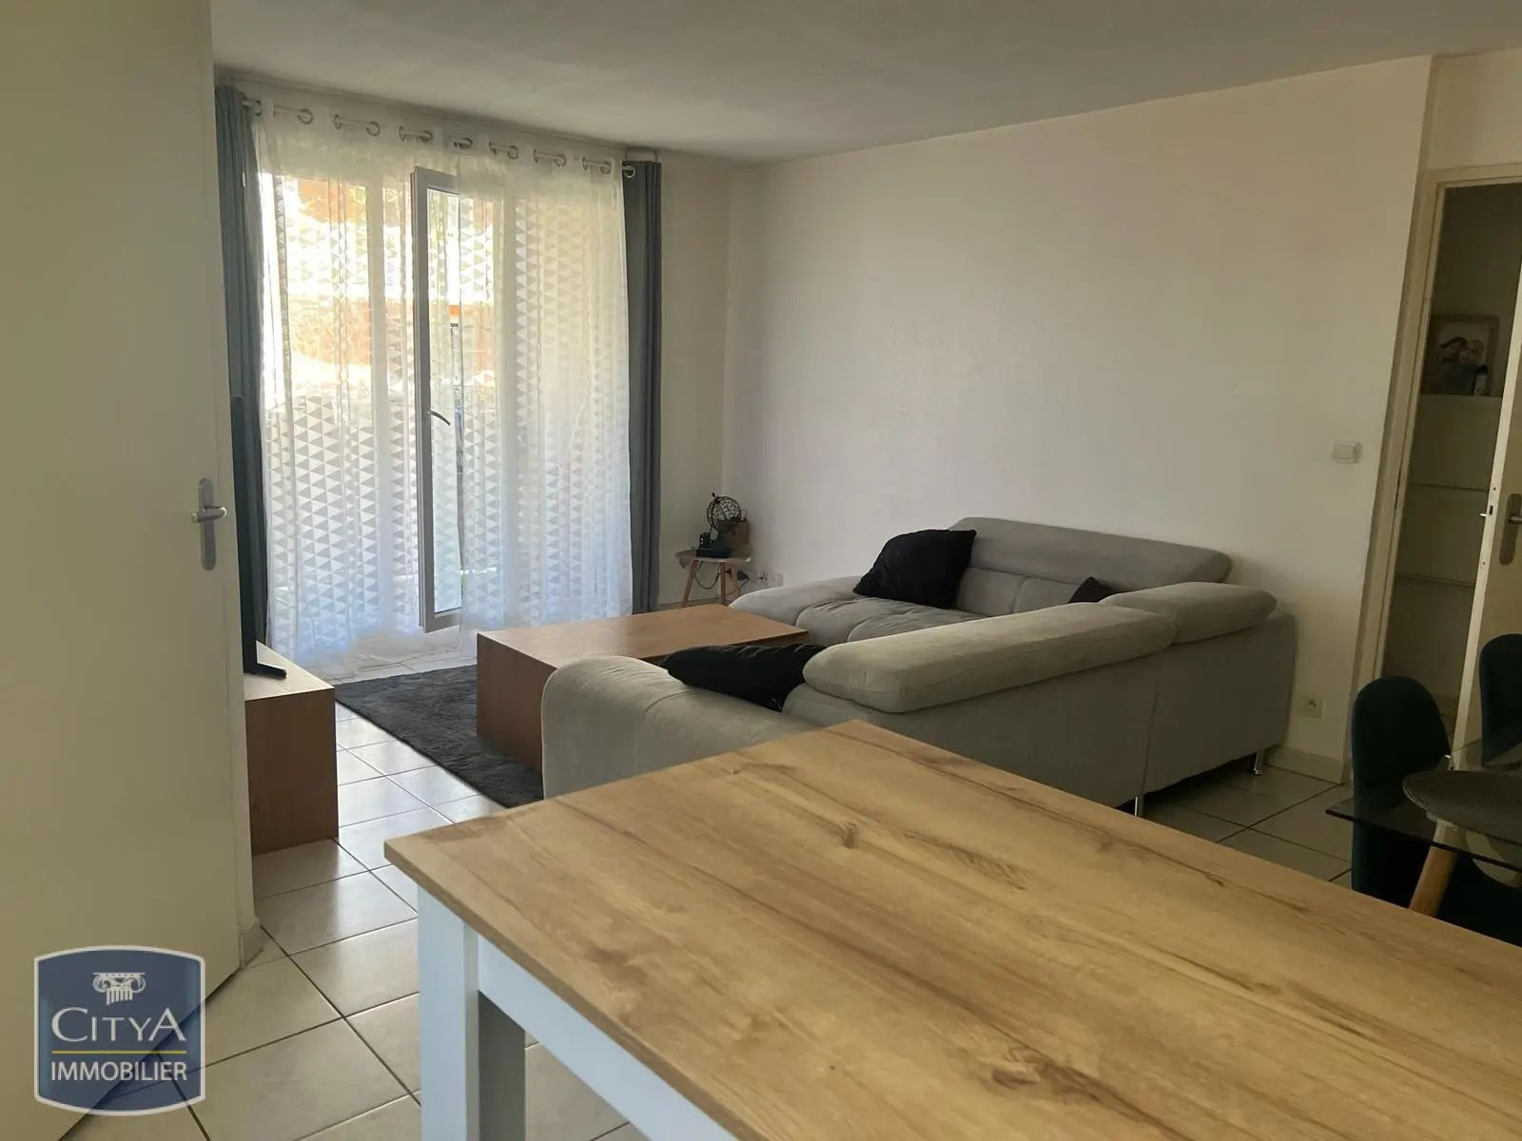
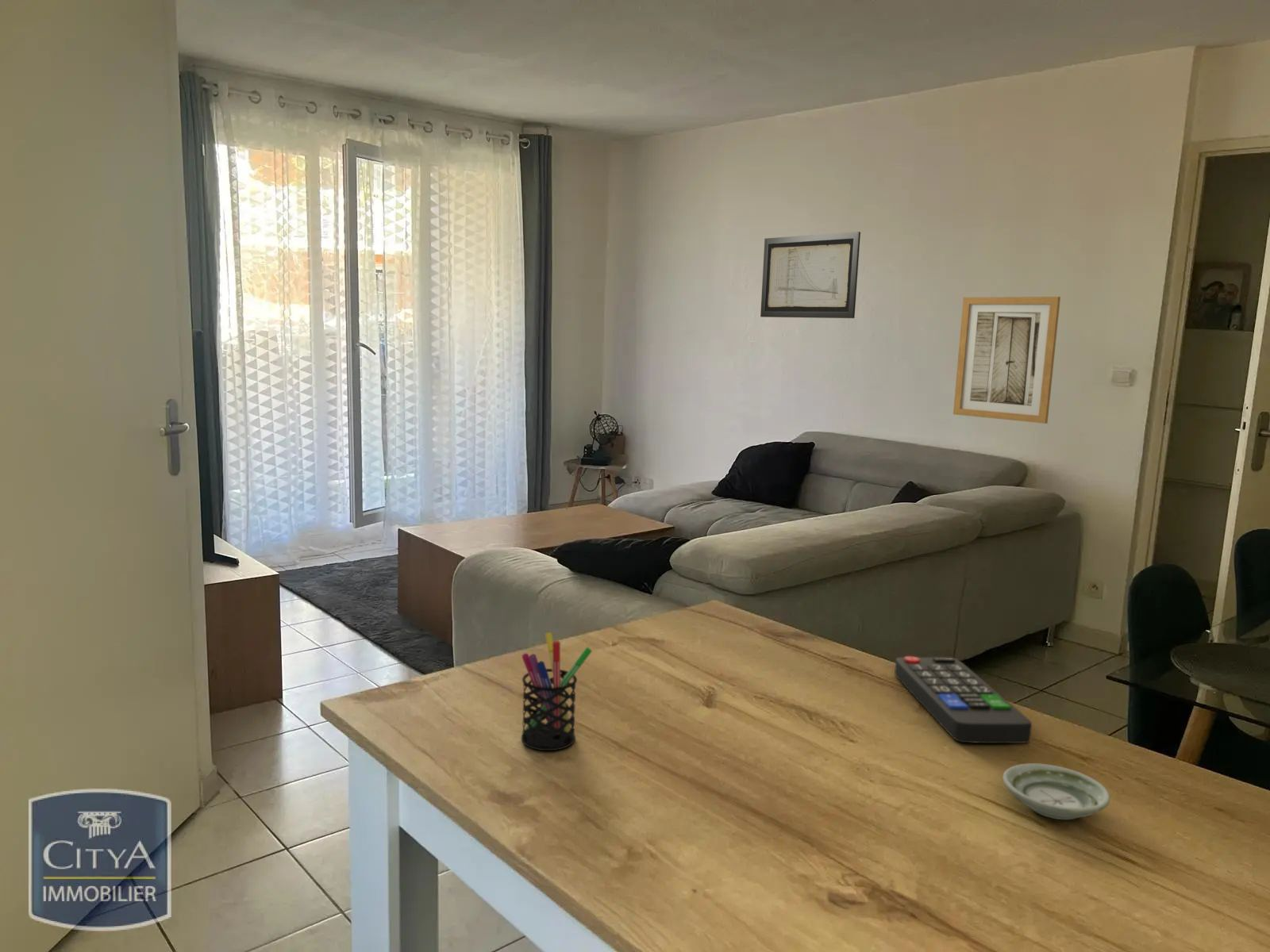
+ wall art (1004, 358)
+ pen holder (556, 687)
+ wall art (807, 276)
+ saucer (1054, 796)
+ remote control (957, 695)
